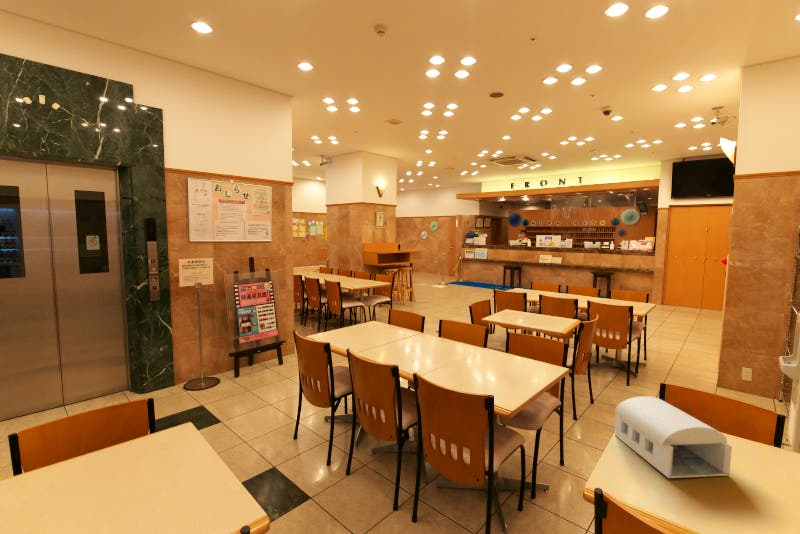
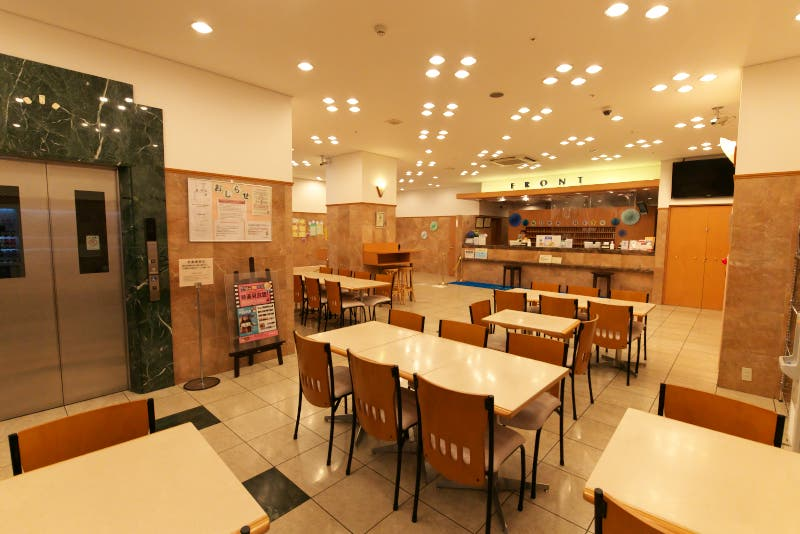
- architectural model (667, 432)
